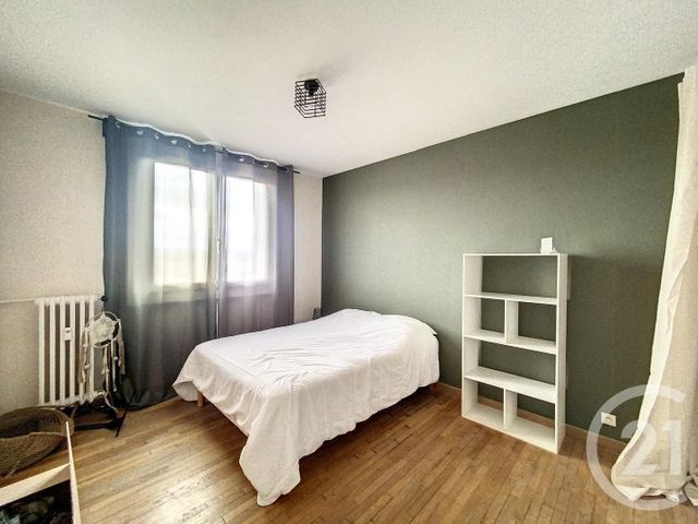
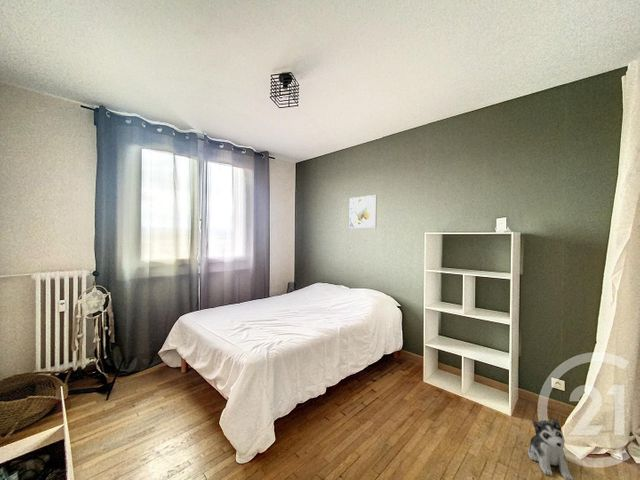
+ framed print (362, 212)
+ plush toy (547, 436)
